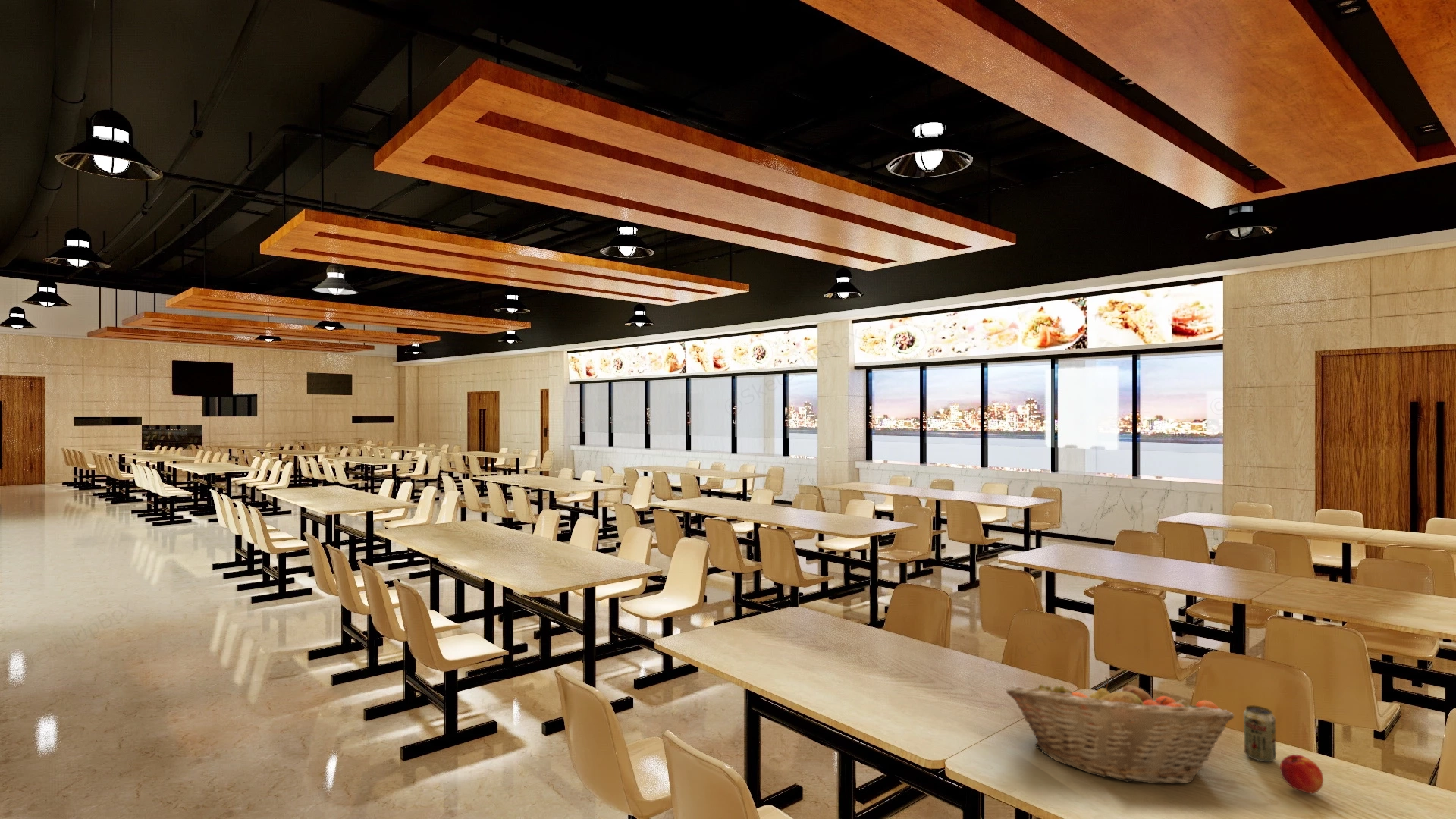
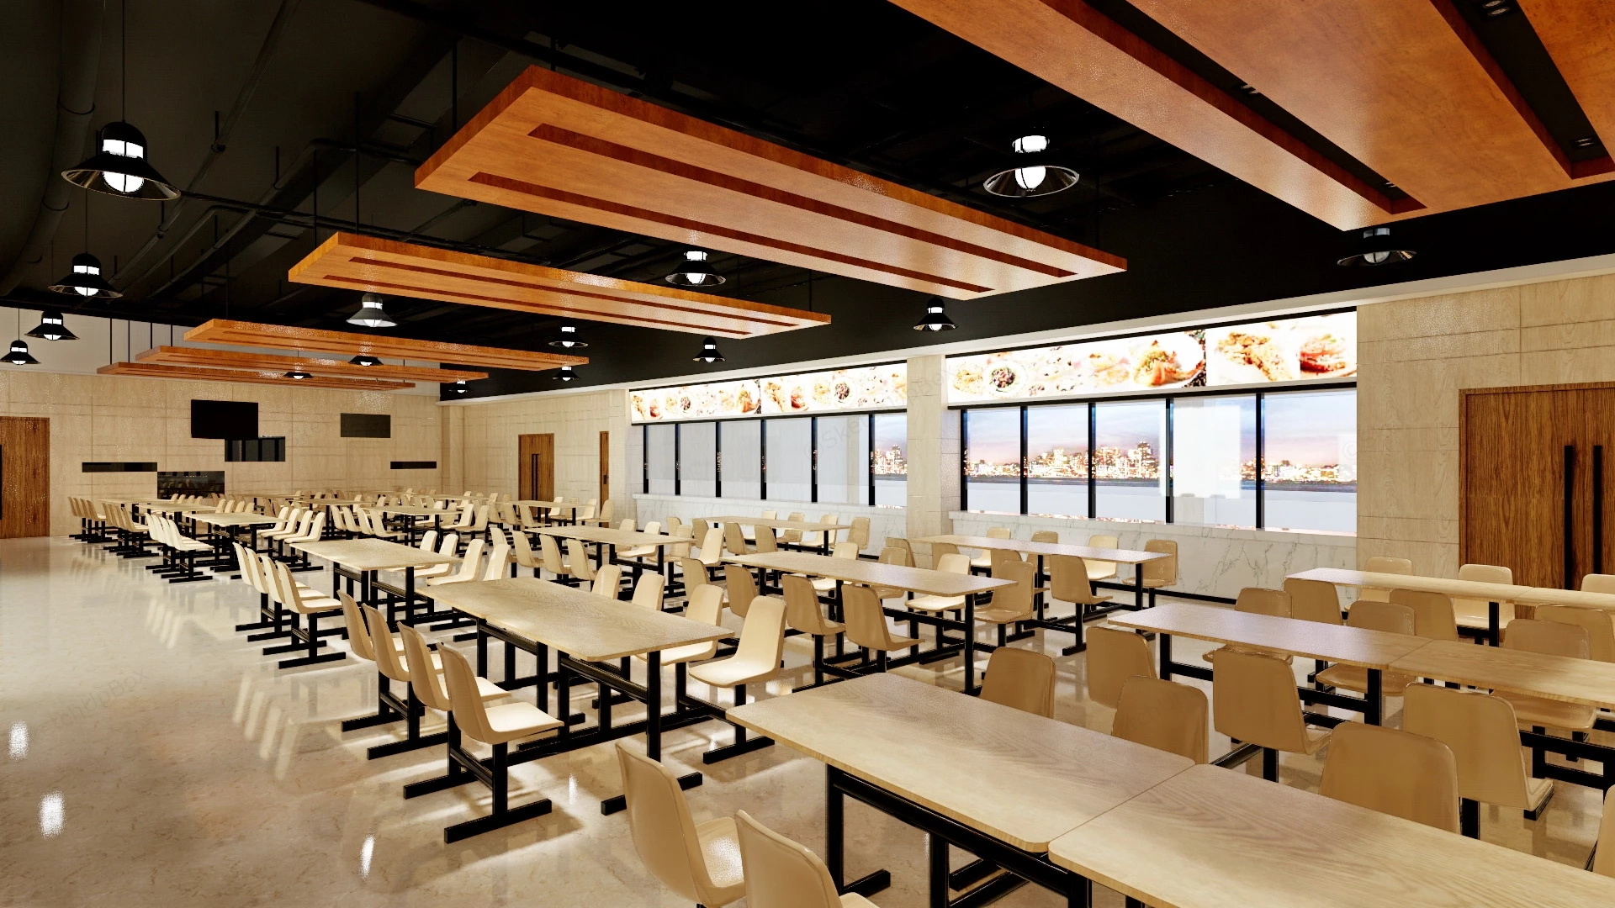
- beverage can (1260, 733)
- fruit basket (1113, 717)
- peach (1302, 774)
